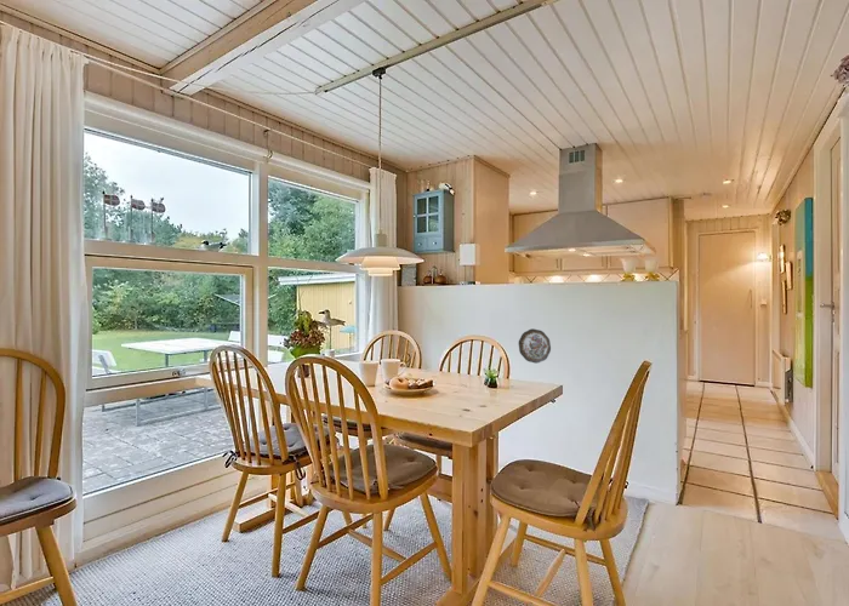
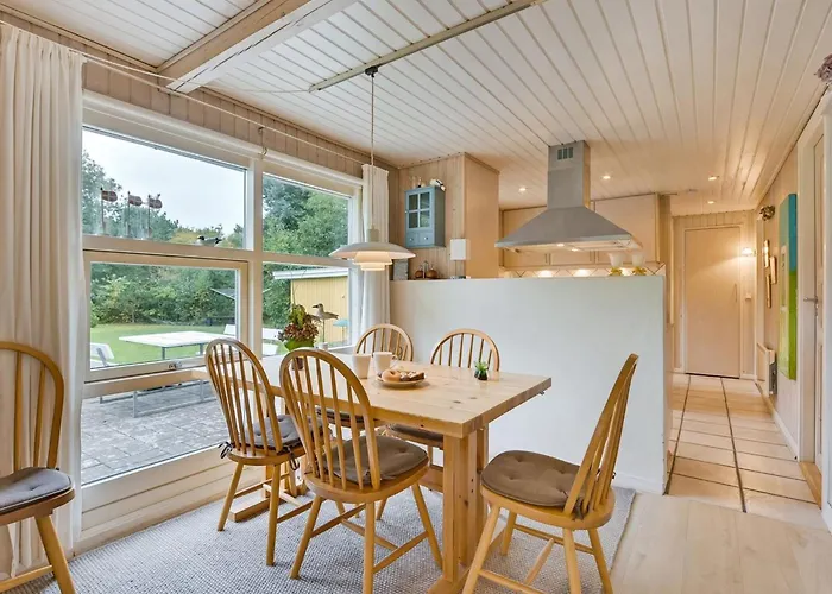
- decorative plate (535, 345)
